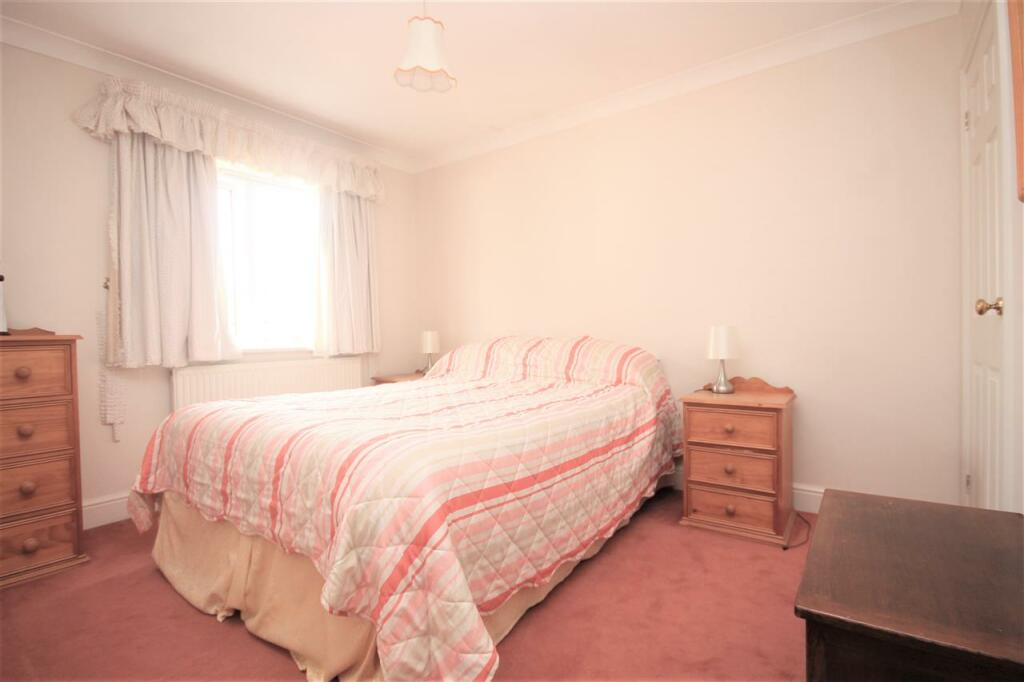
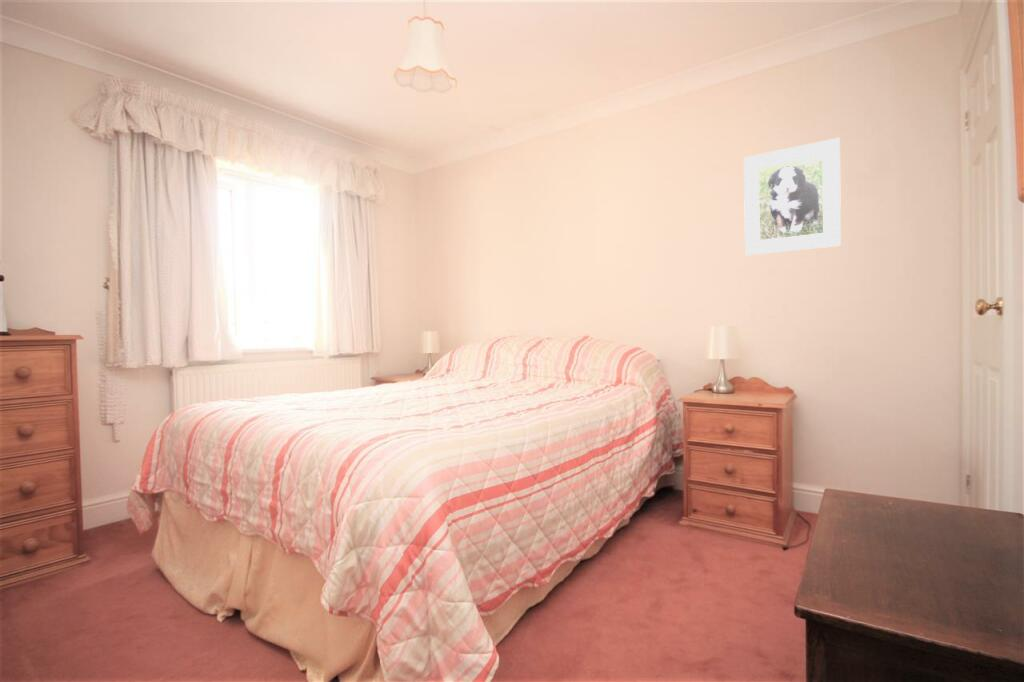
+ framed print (790, 199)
